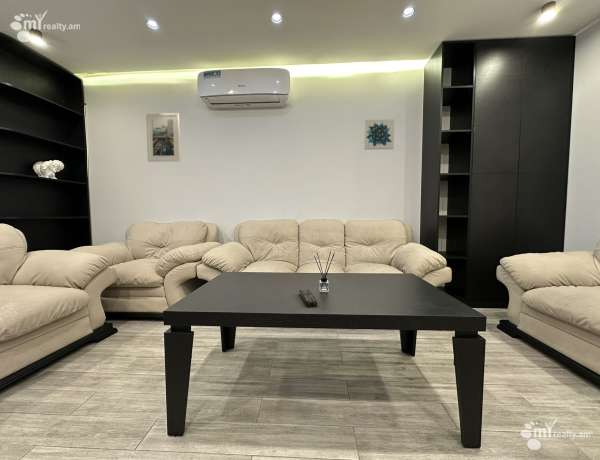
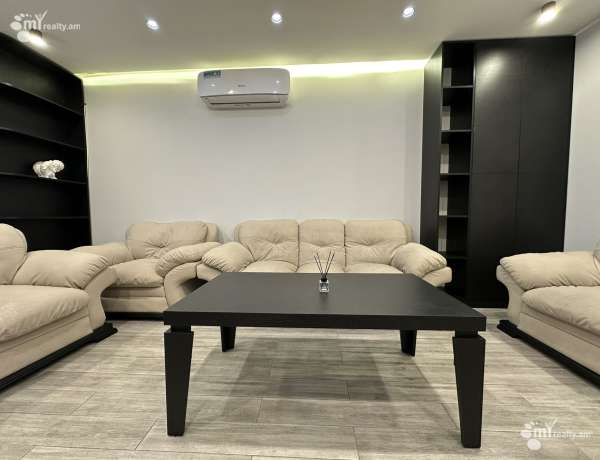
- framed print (163, 137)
- remote control (307, 297)
- wall art (379, 134)
